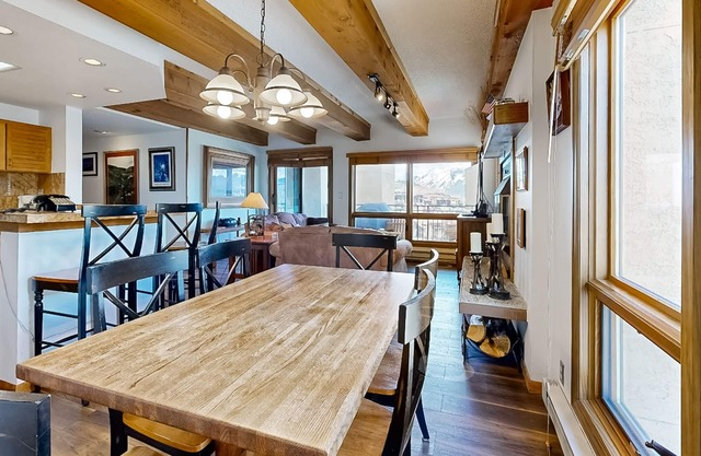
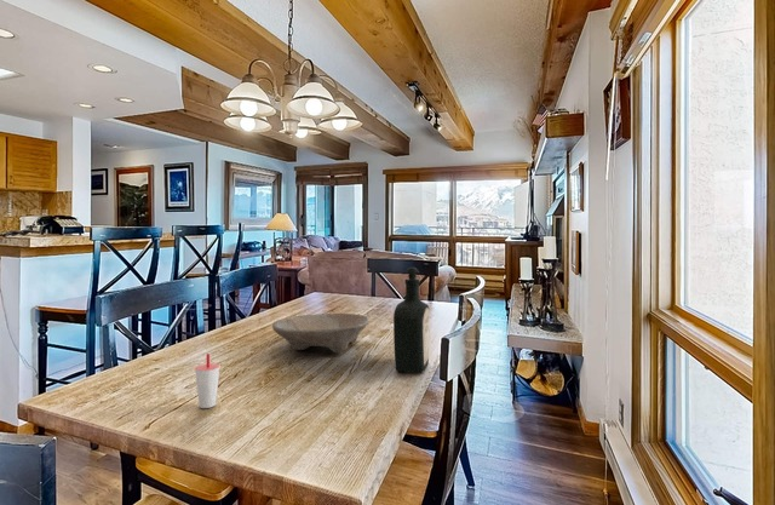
+ cup (207, 379)
+ bottle (412, 316)
+ bowl (321, 332)
